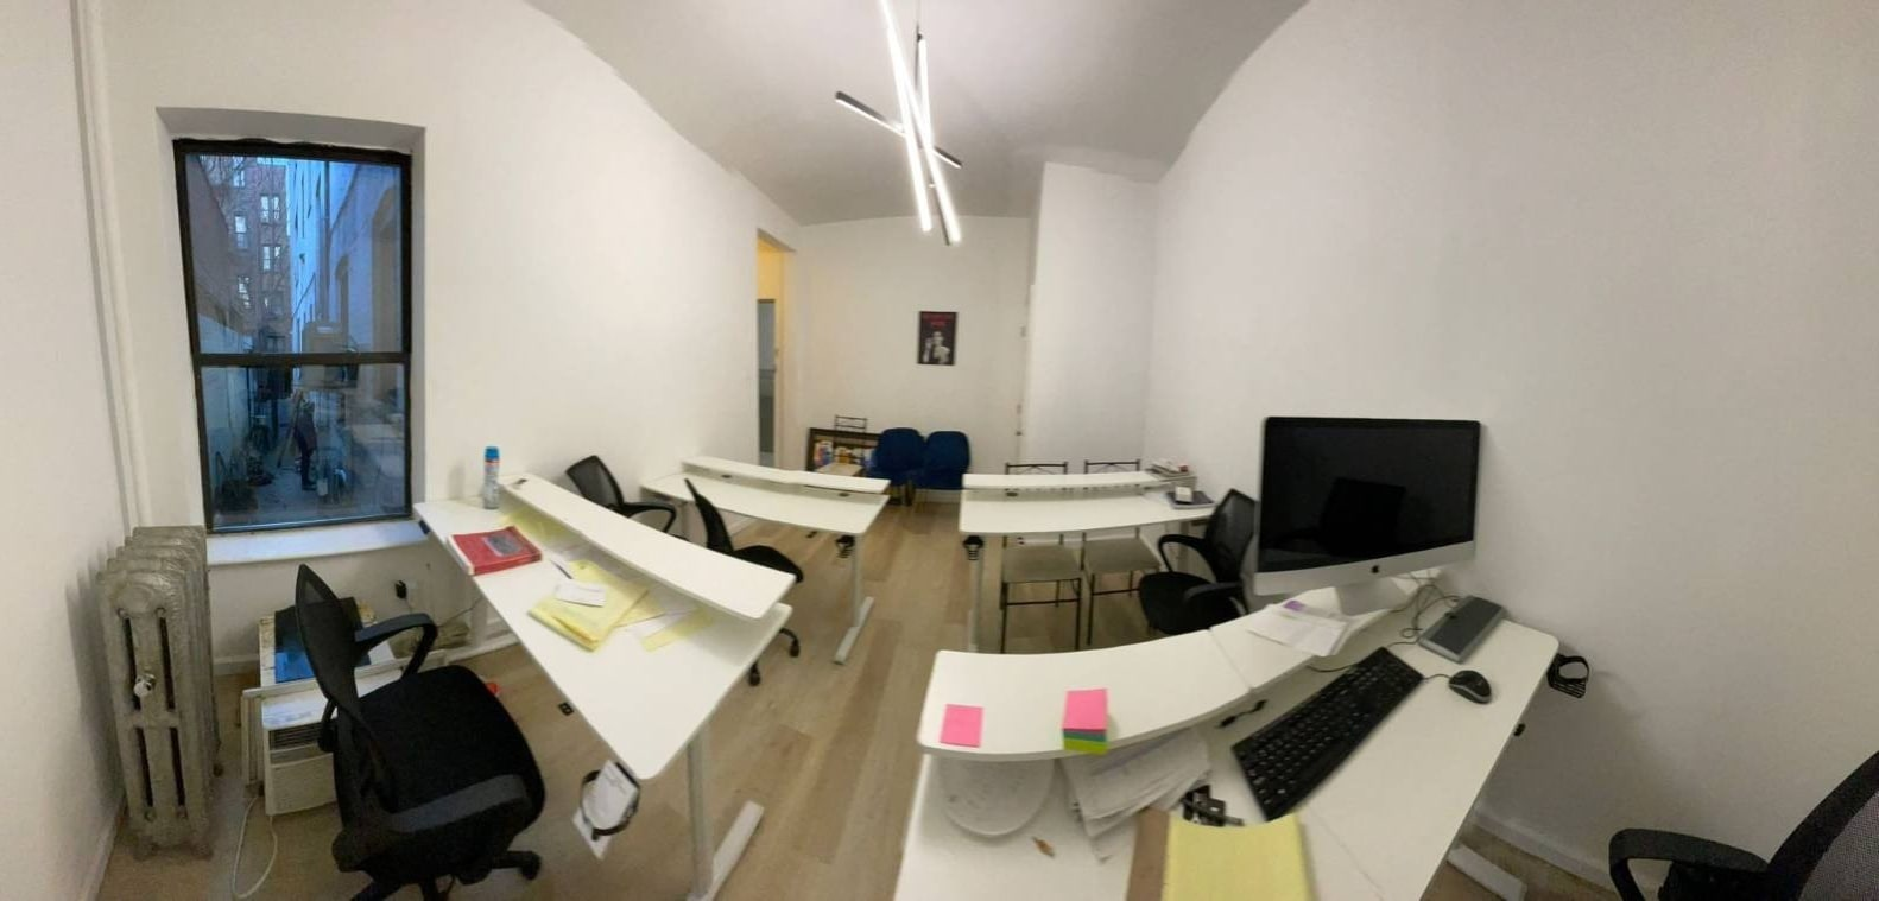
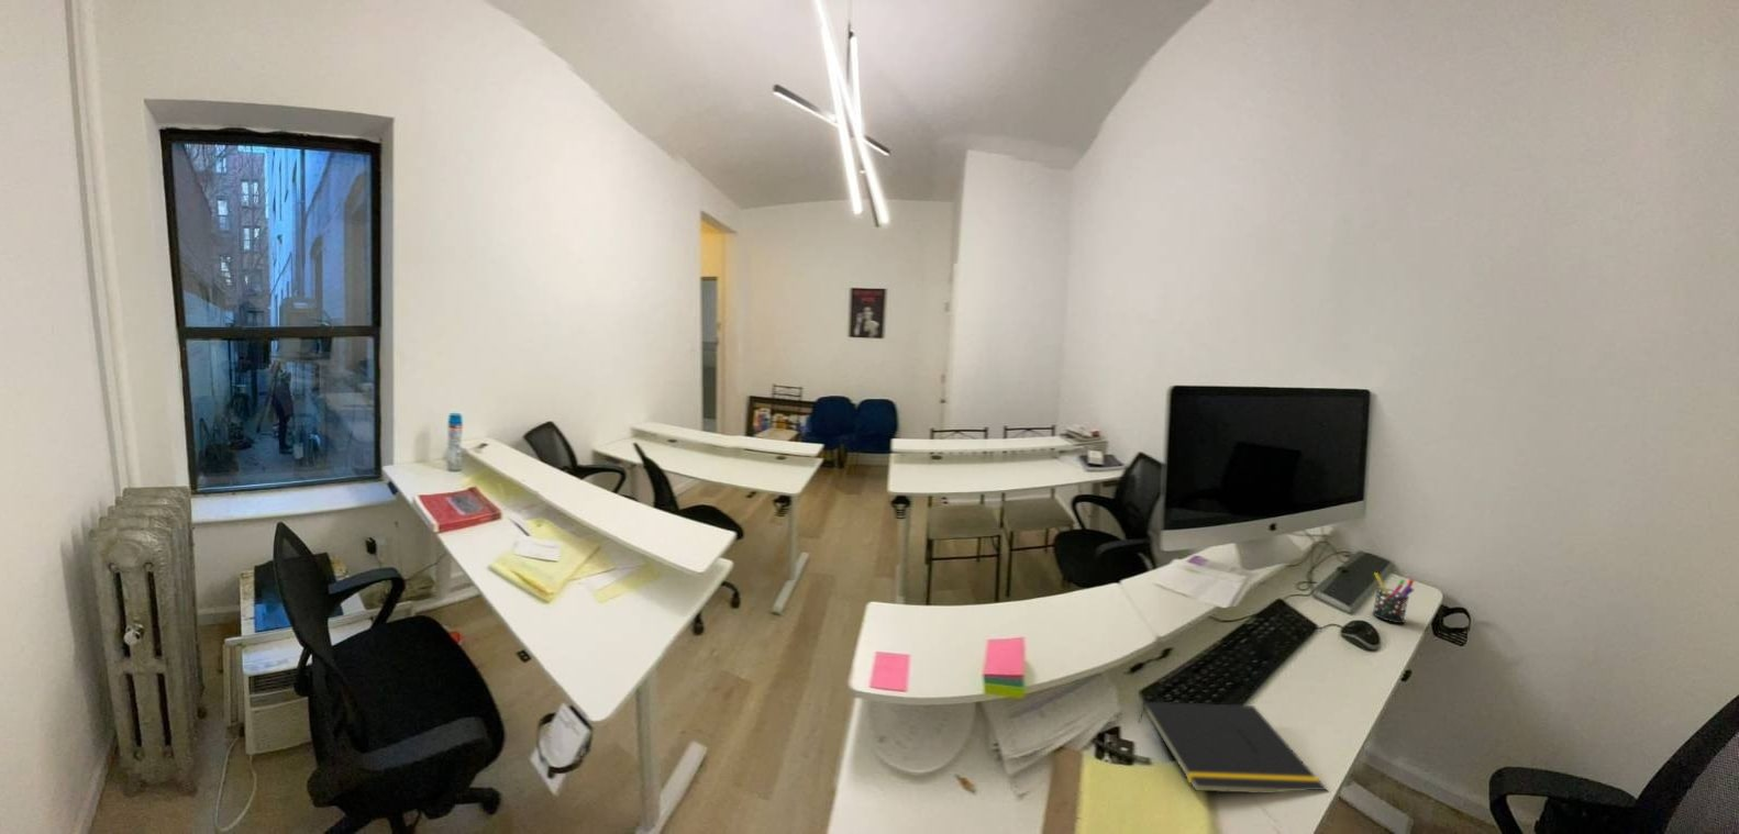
+ notepad (1227, 744)
+ pen holder (1395, 596)
